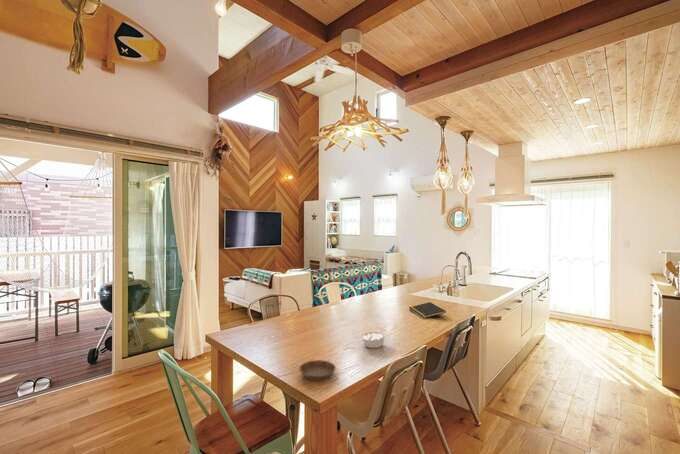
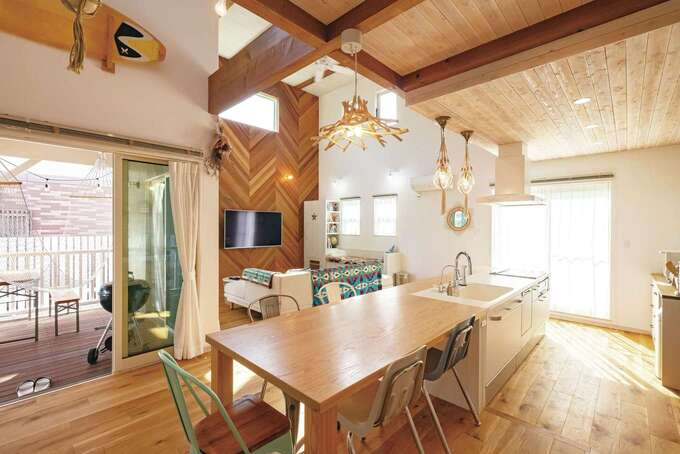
- legume (374, 339)
- notepad (426, 309)
- saucer (317, 370)
